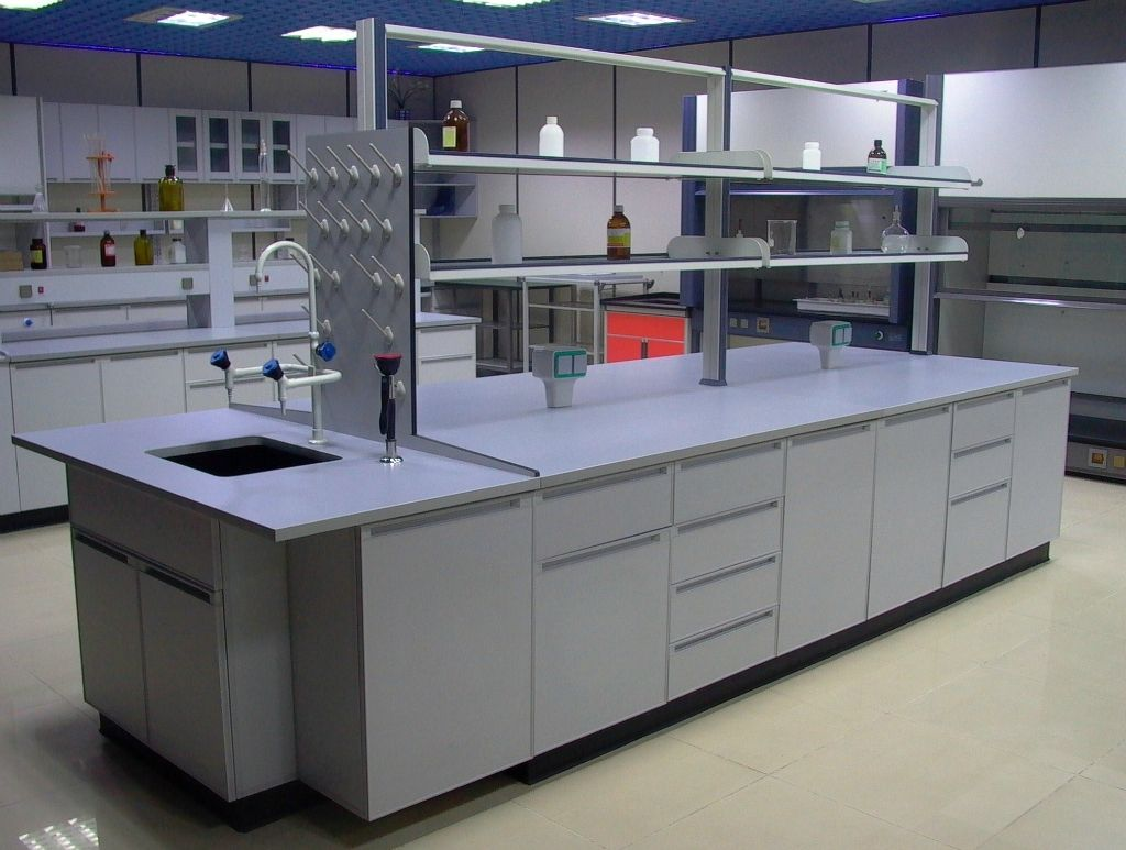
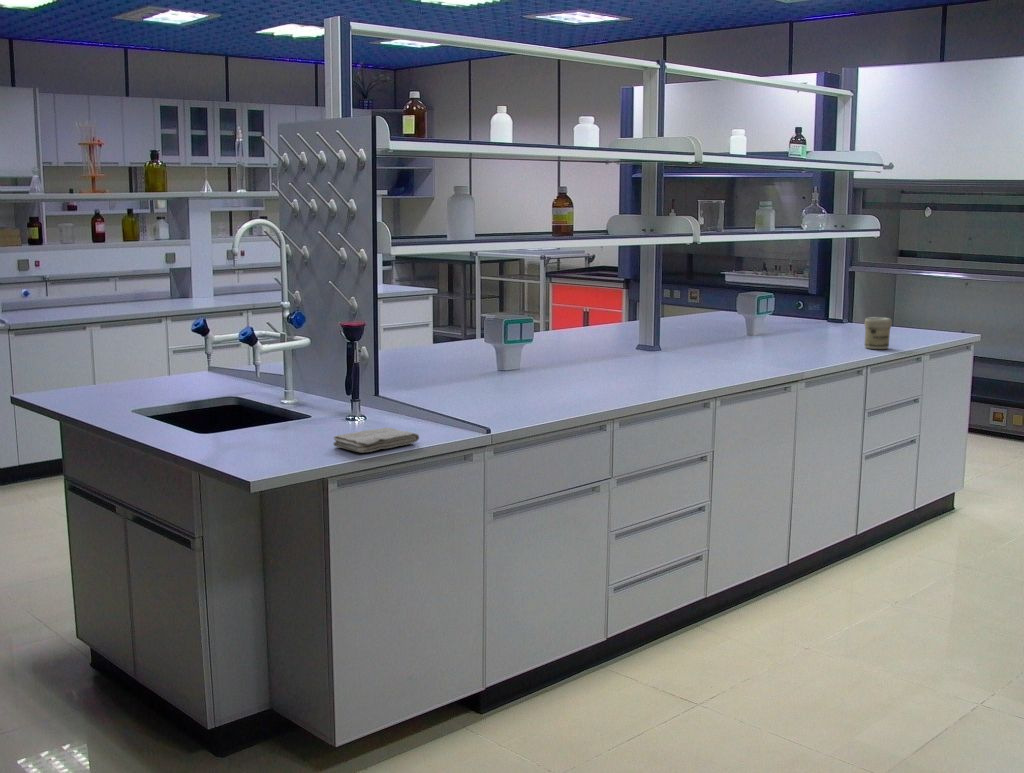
+ washcloth (375, 438)
+ jar (877, 333)
